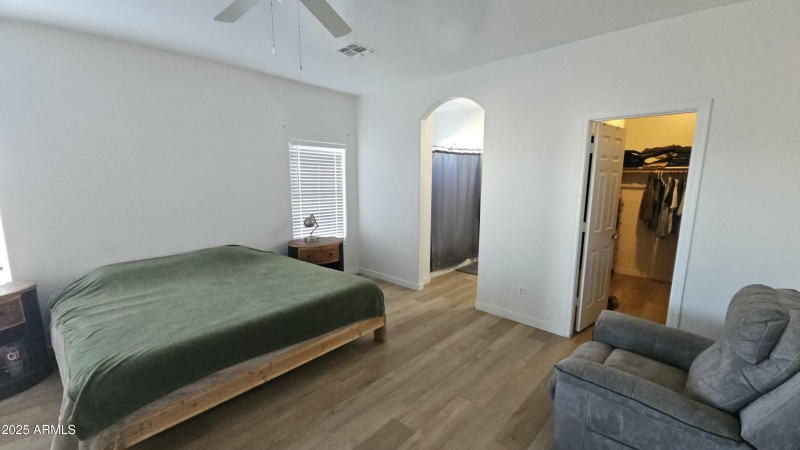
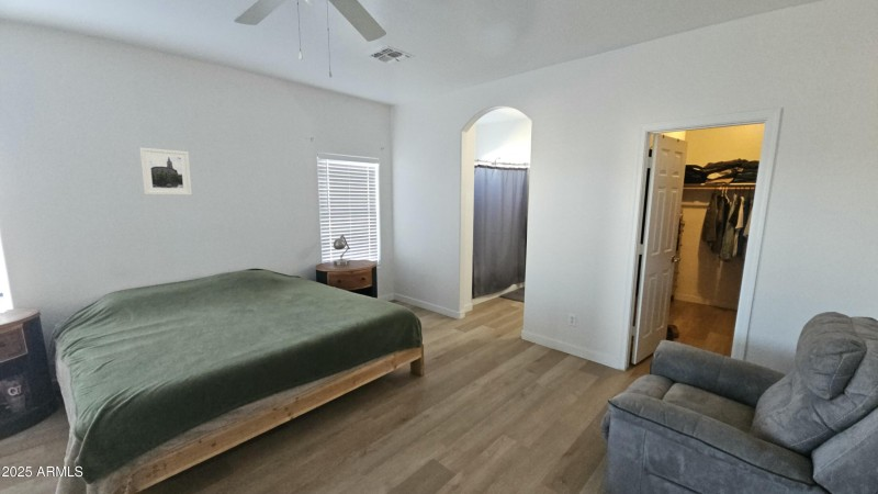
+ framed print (167, 172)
